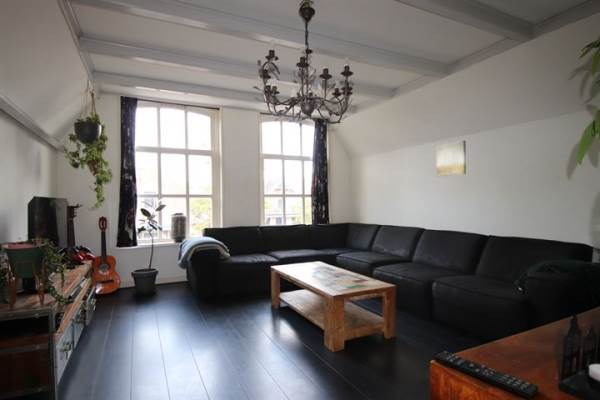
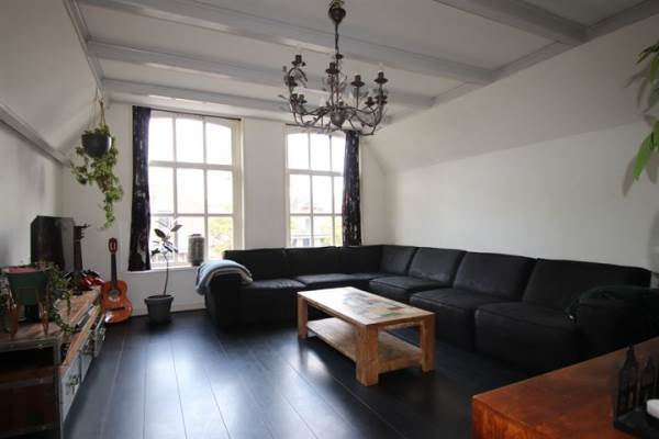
- wall art (450, 159)
- remote control (481, 371)
